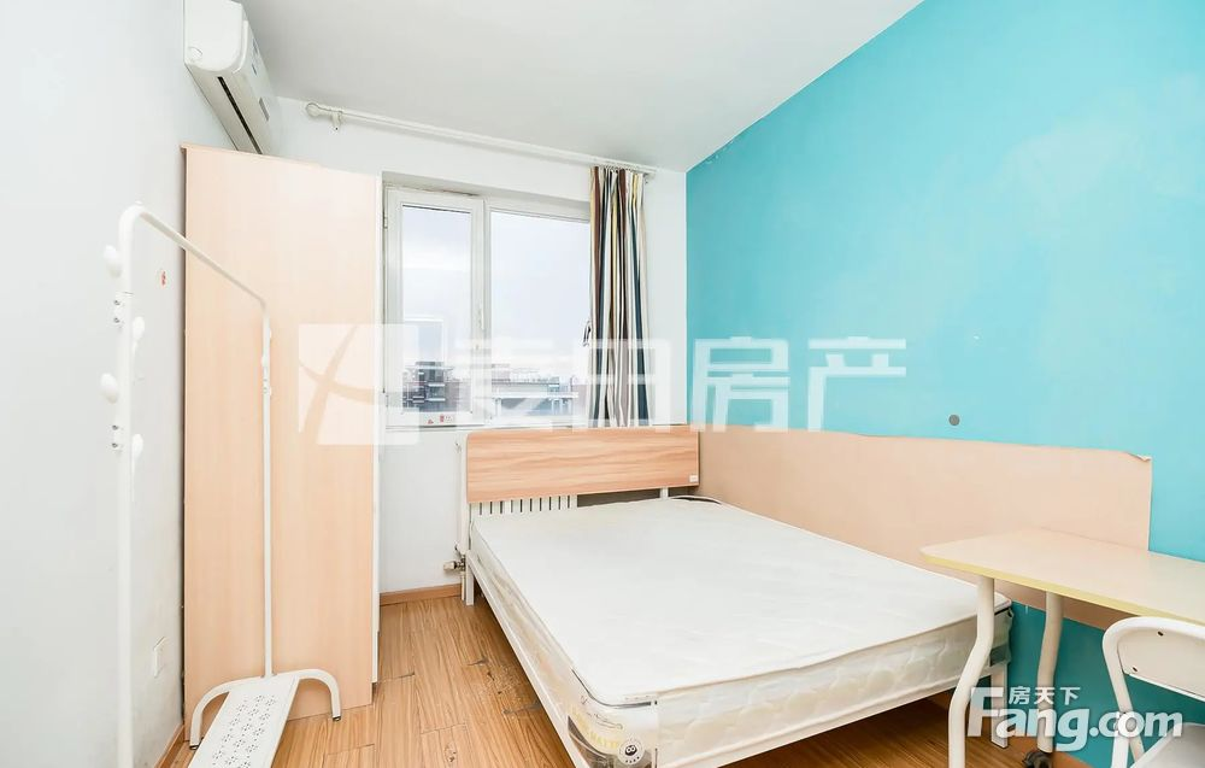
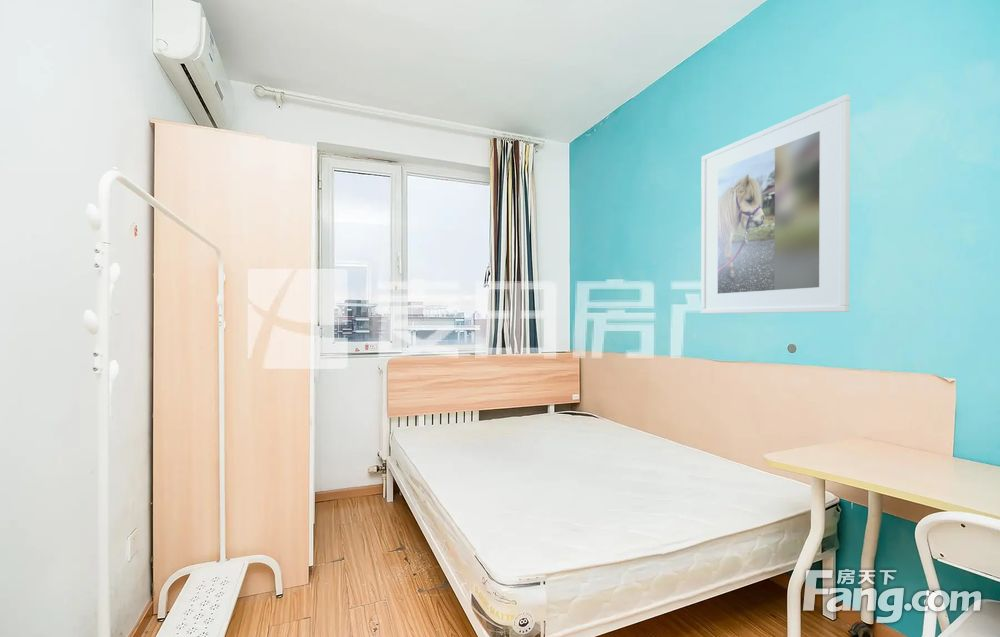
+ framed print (763, 221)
